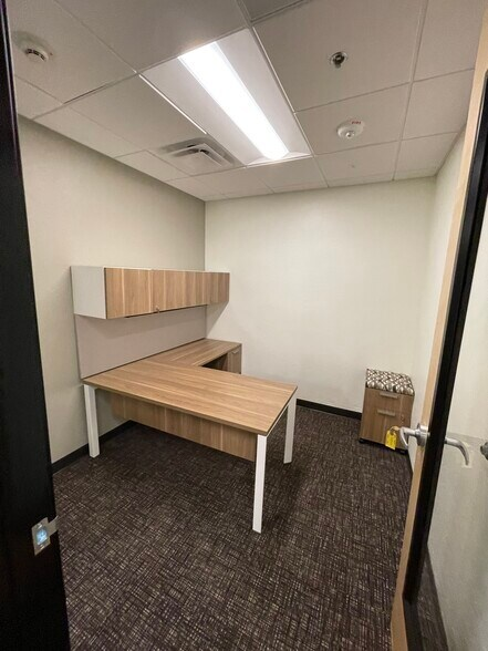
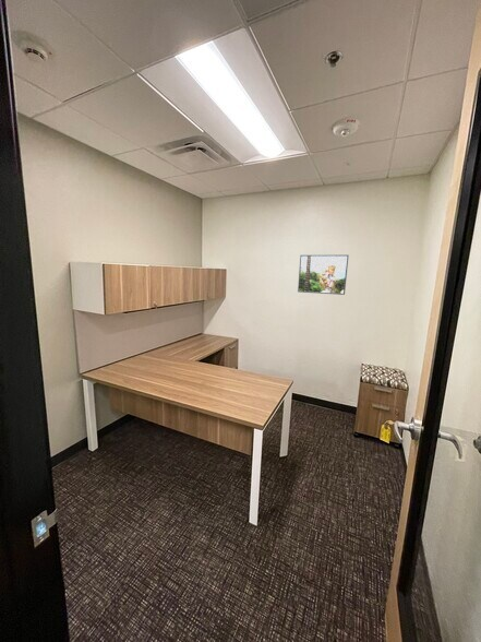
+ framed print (322, 274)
